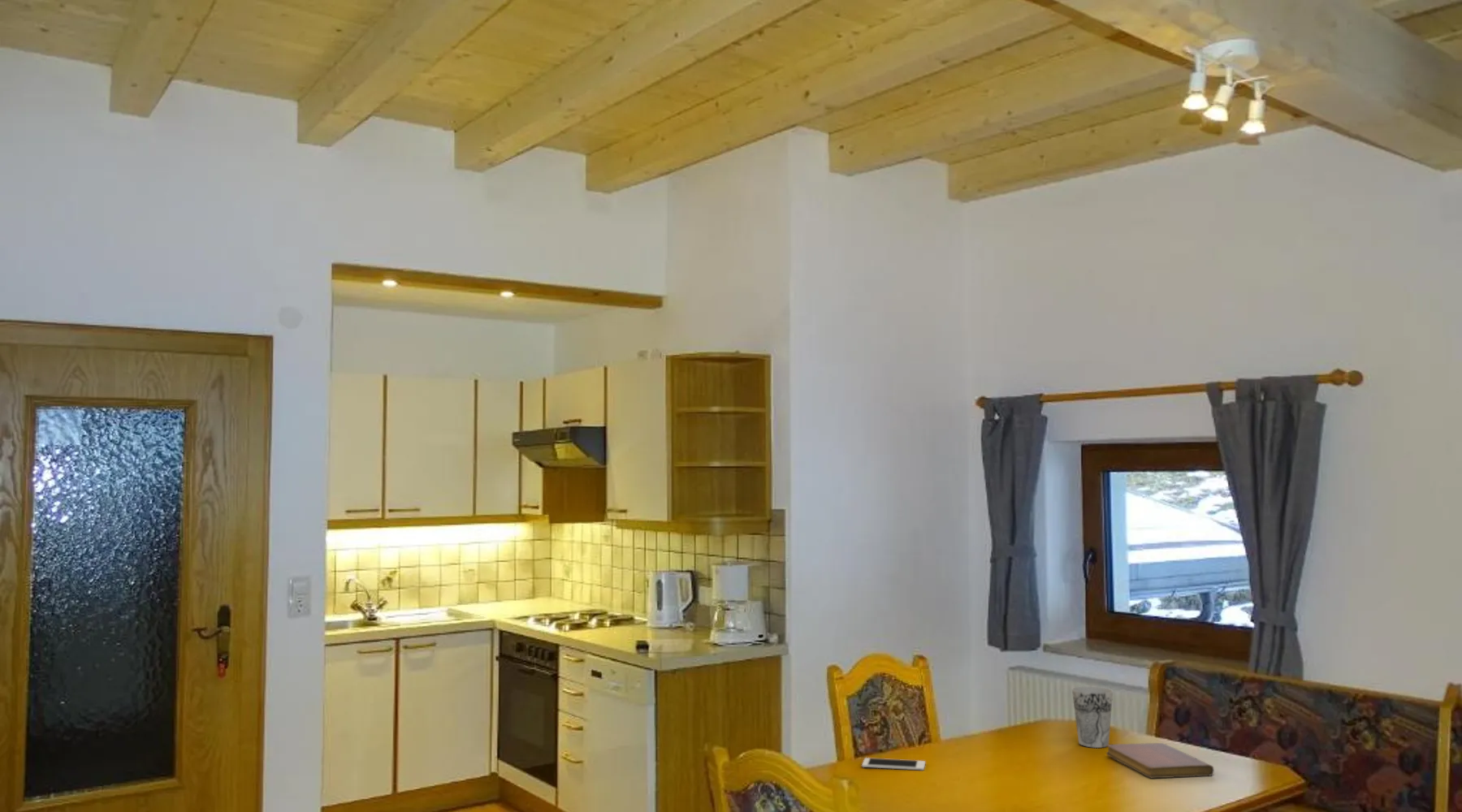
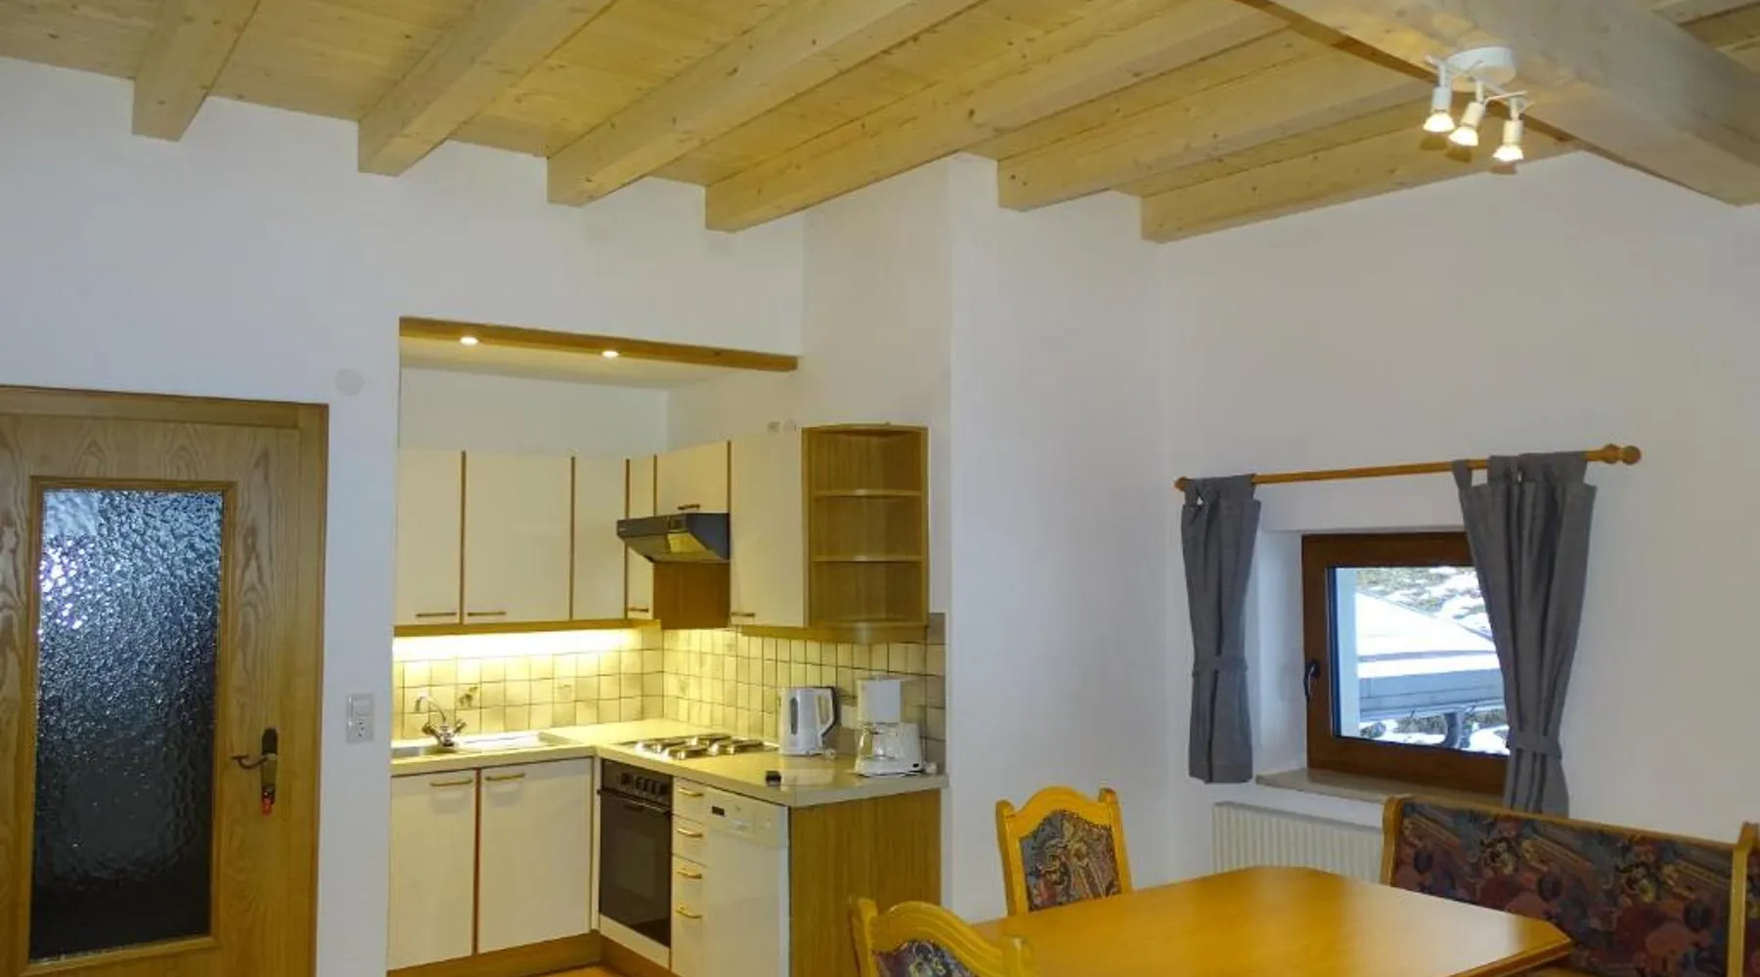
- cup (1092, 717)
- cell phone (893, 763)
- notebook (1157, 759)
